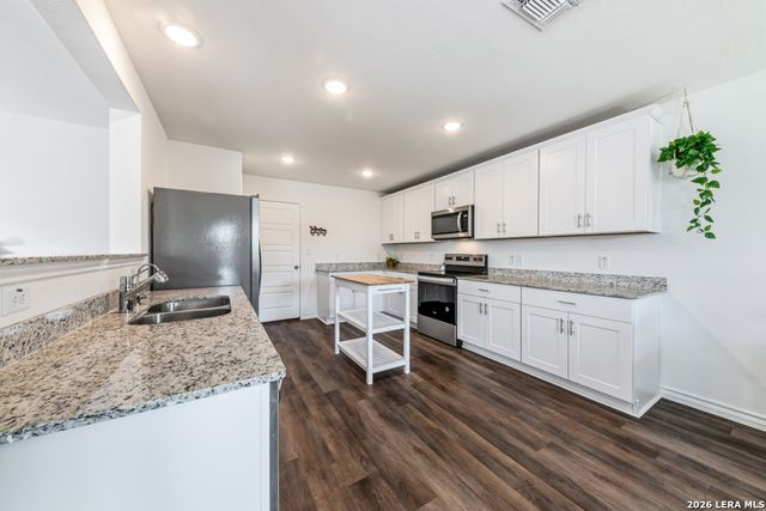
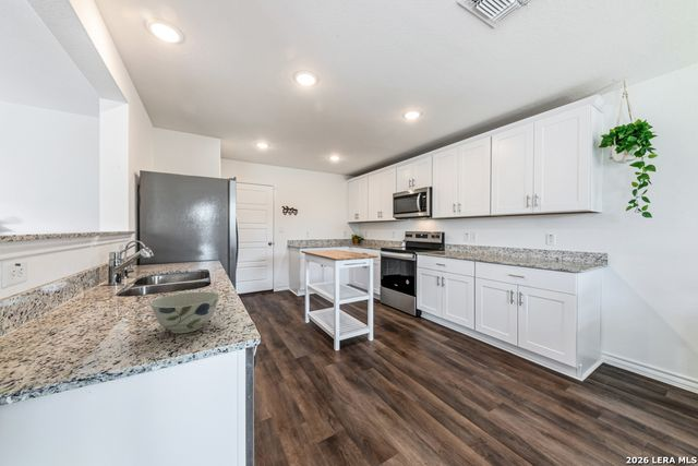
+ bowl (186, 313)
